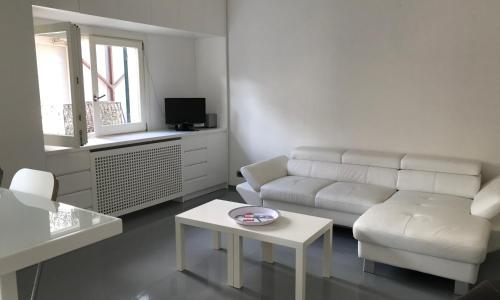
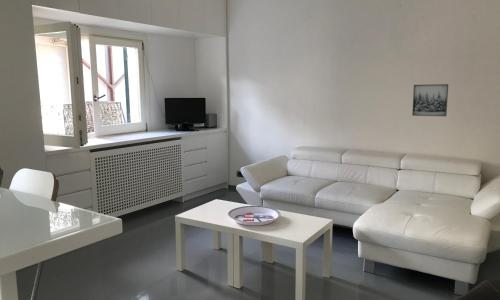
+ wall art (429, 100)
